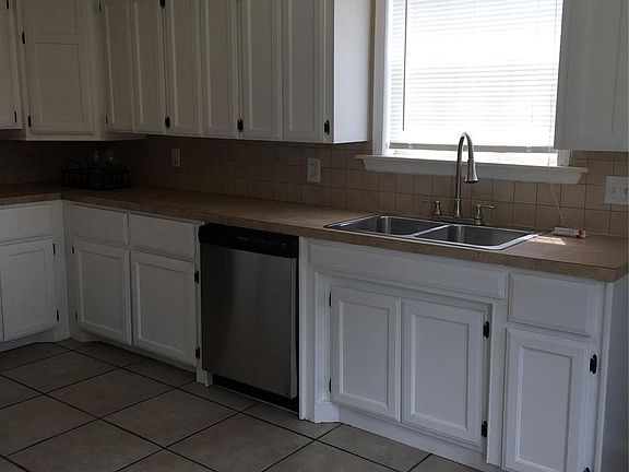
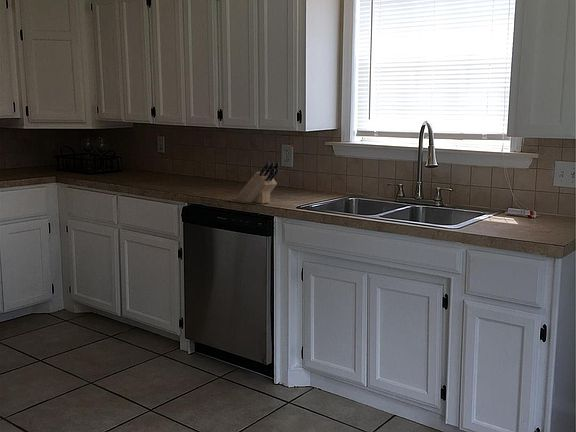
+ knife block (258, 181)
